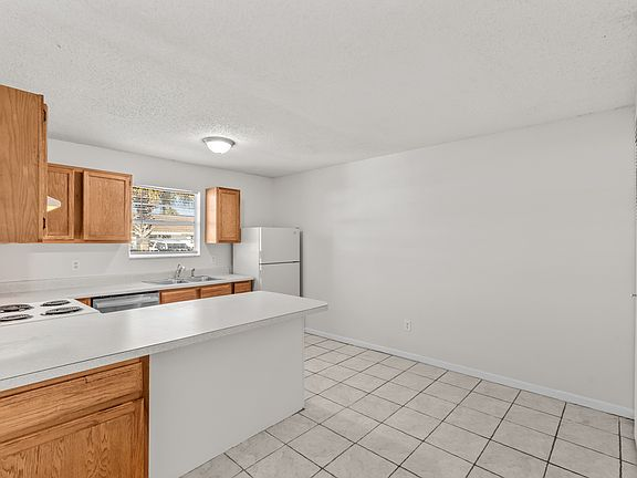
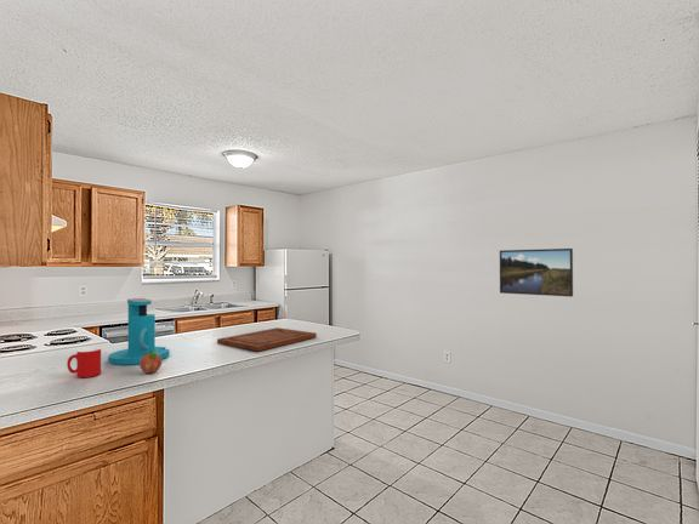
+ cup (84, 363)
+ coffee maker (140, 329)
+ cutting board (268, 337)
+ fruit (150, 360)
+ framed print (534, 272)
